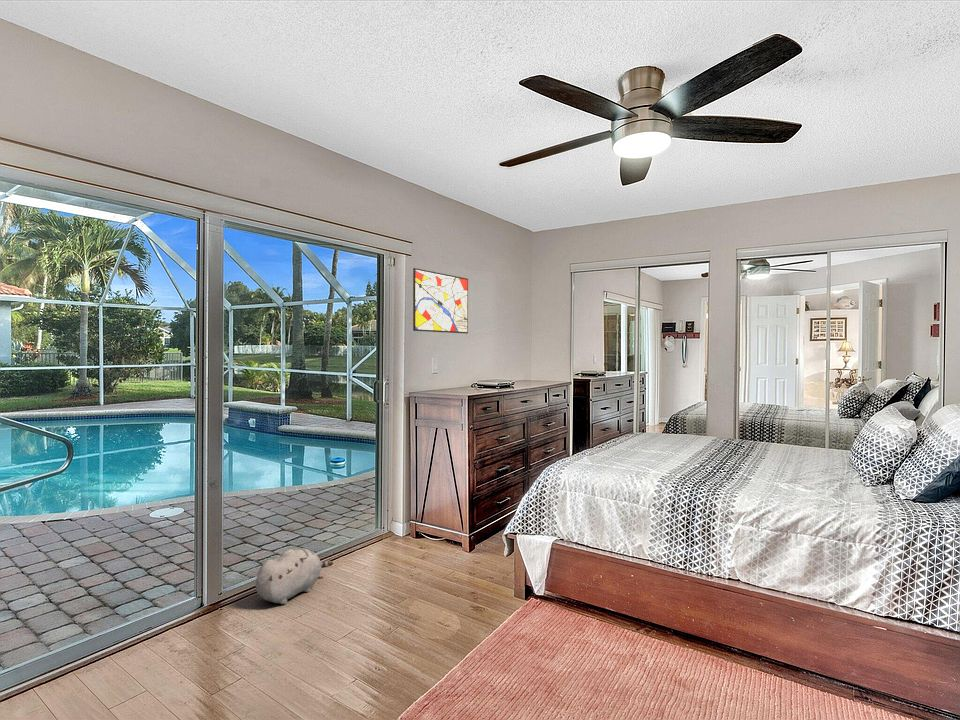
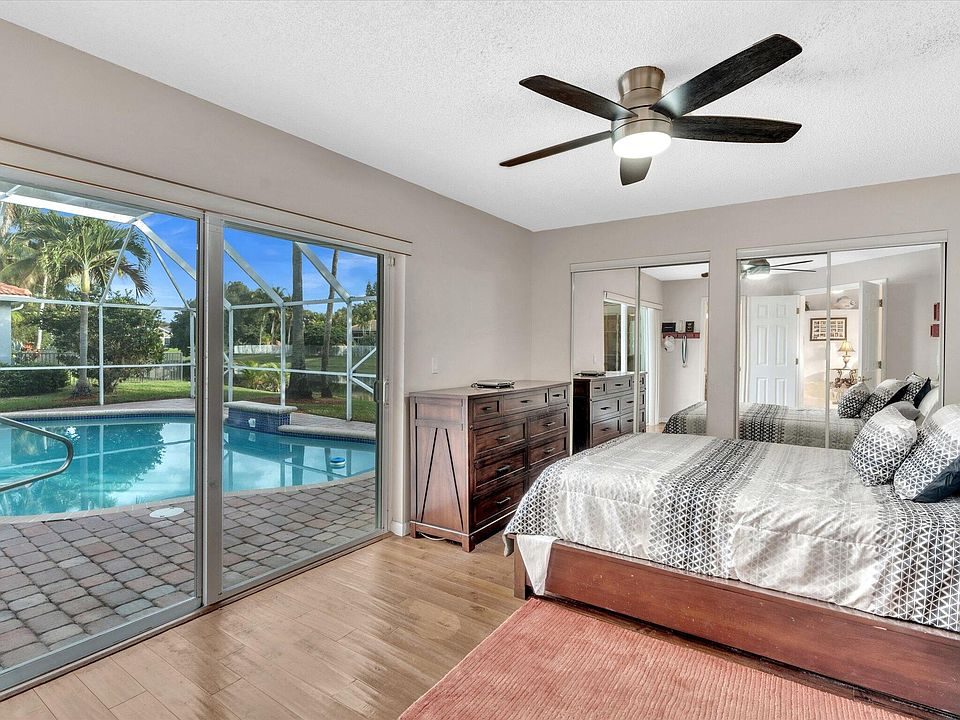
- plush toy (294, 568)
- wall art (442, 303)
